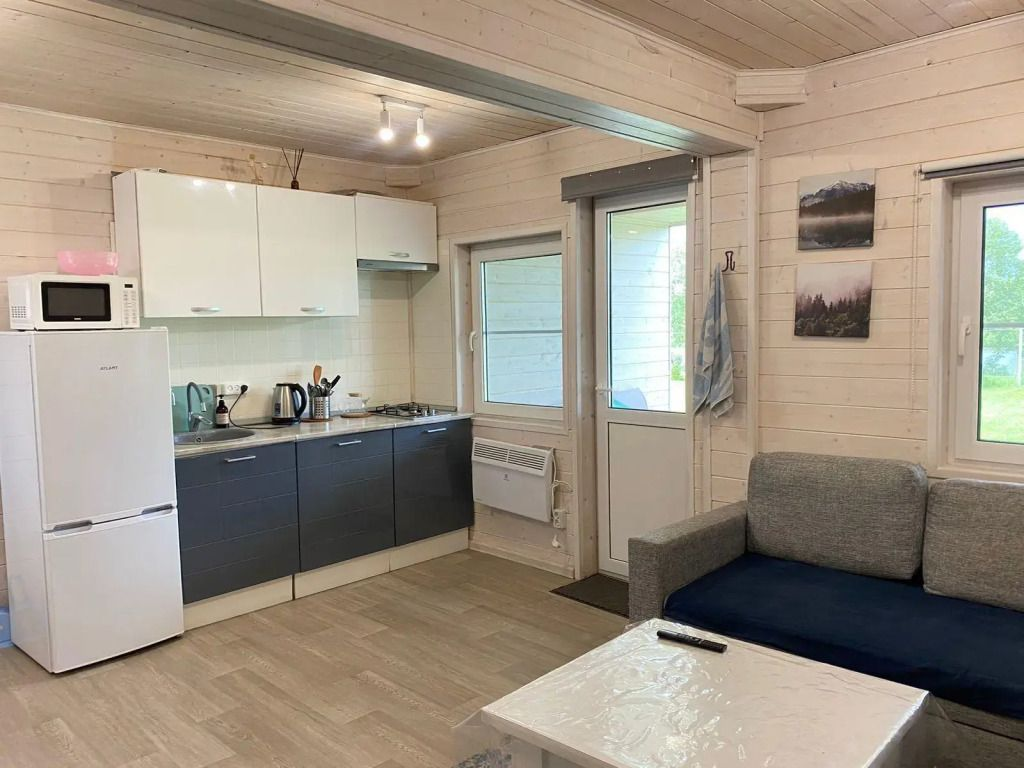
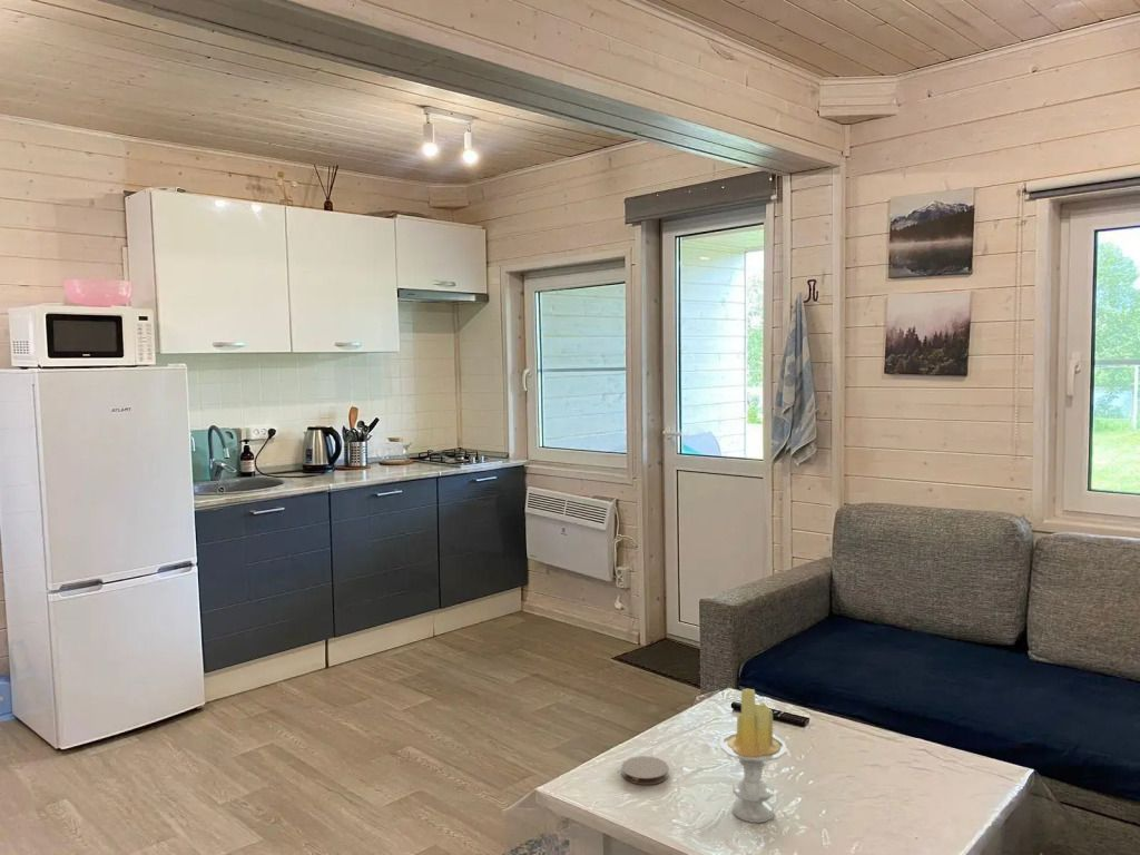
+ coaster (645, 769)
+ candle (753, 749)
